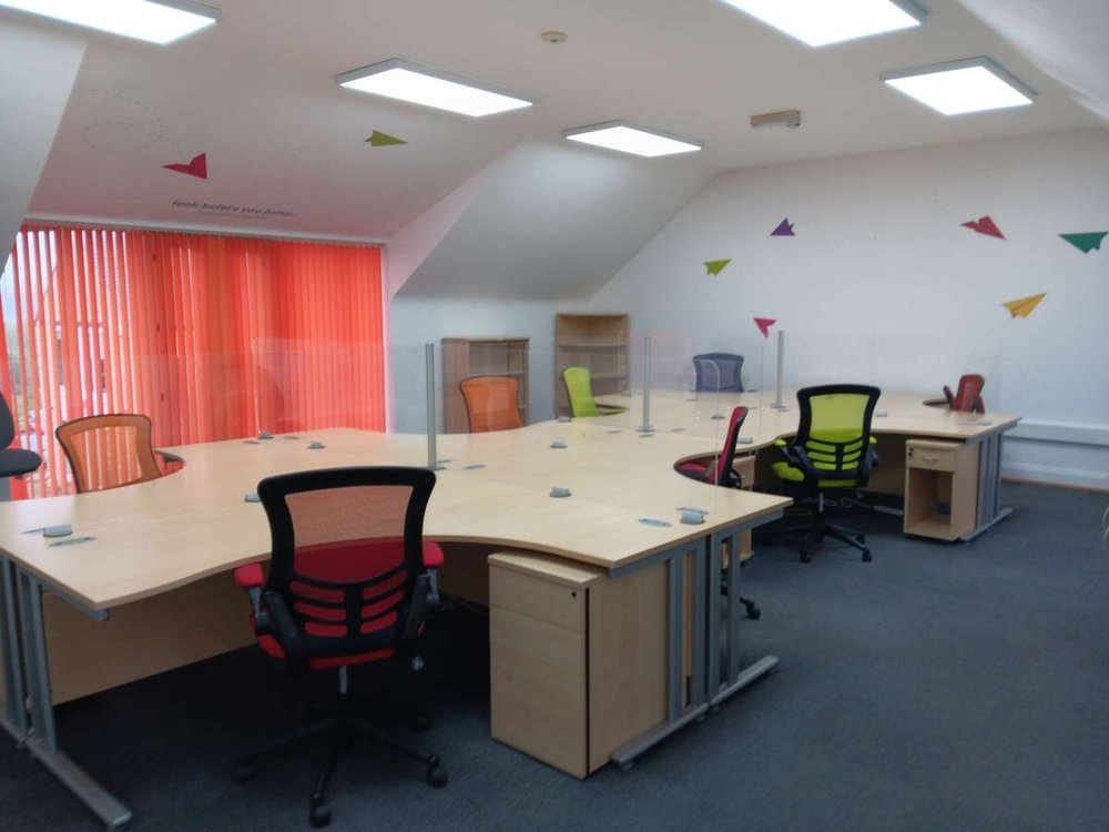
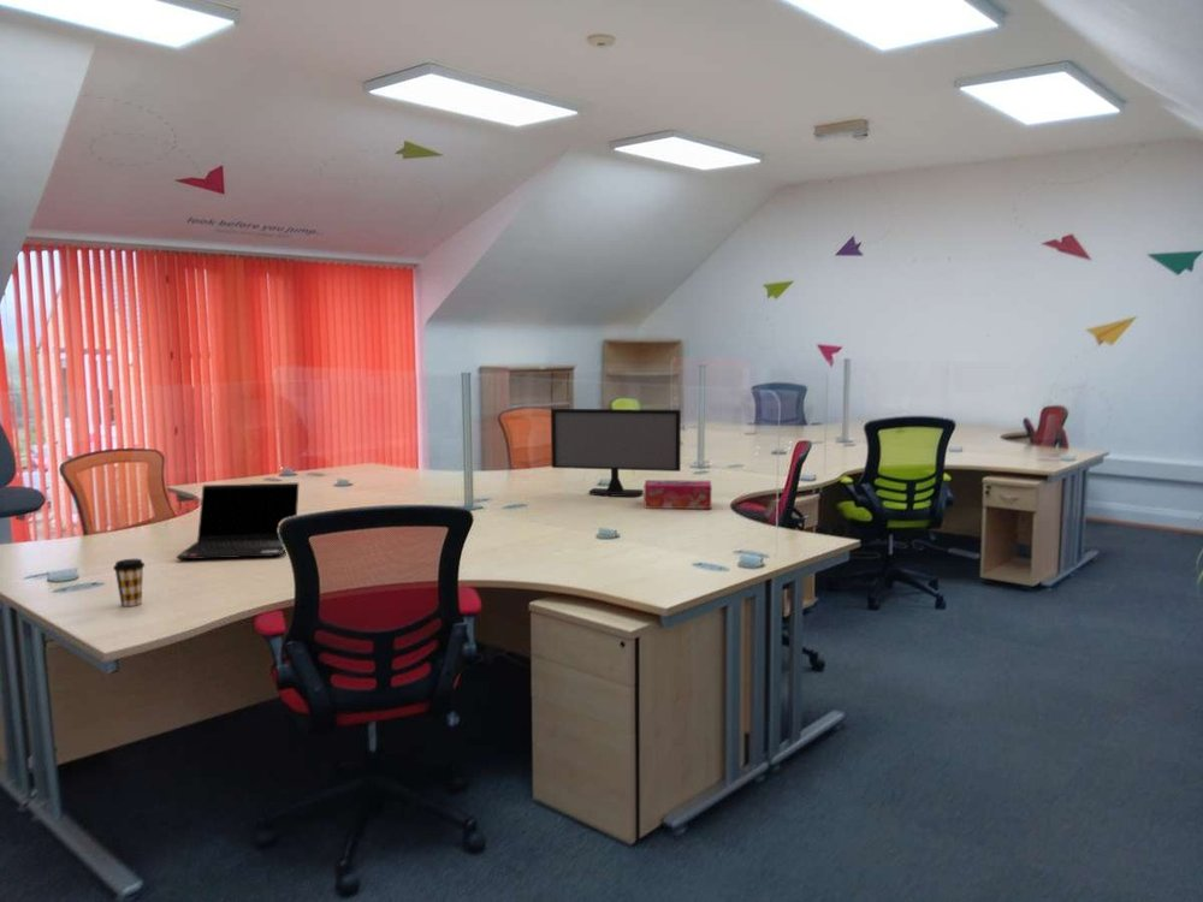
+ laptop computer (241, 520)
+ tissue box (677, 493)
+ computer monitor (615, 451)
+ coffee cup (130, 582)
